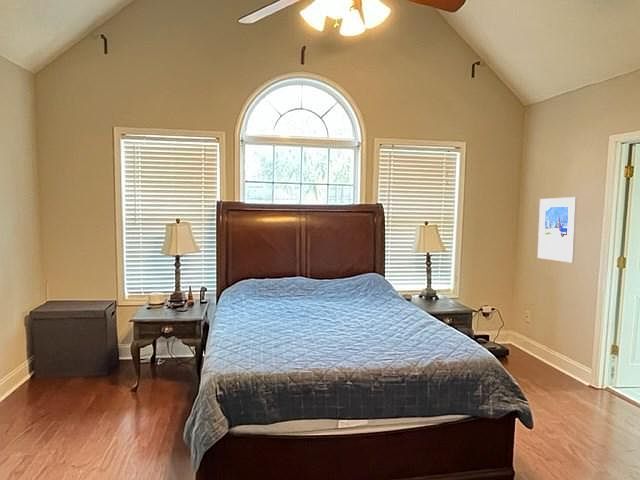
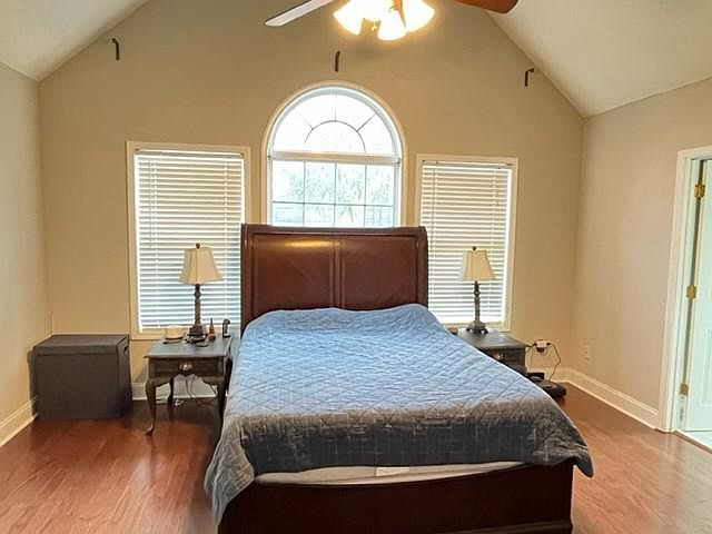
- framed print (556, 229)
